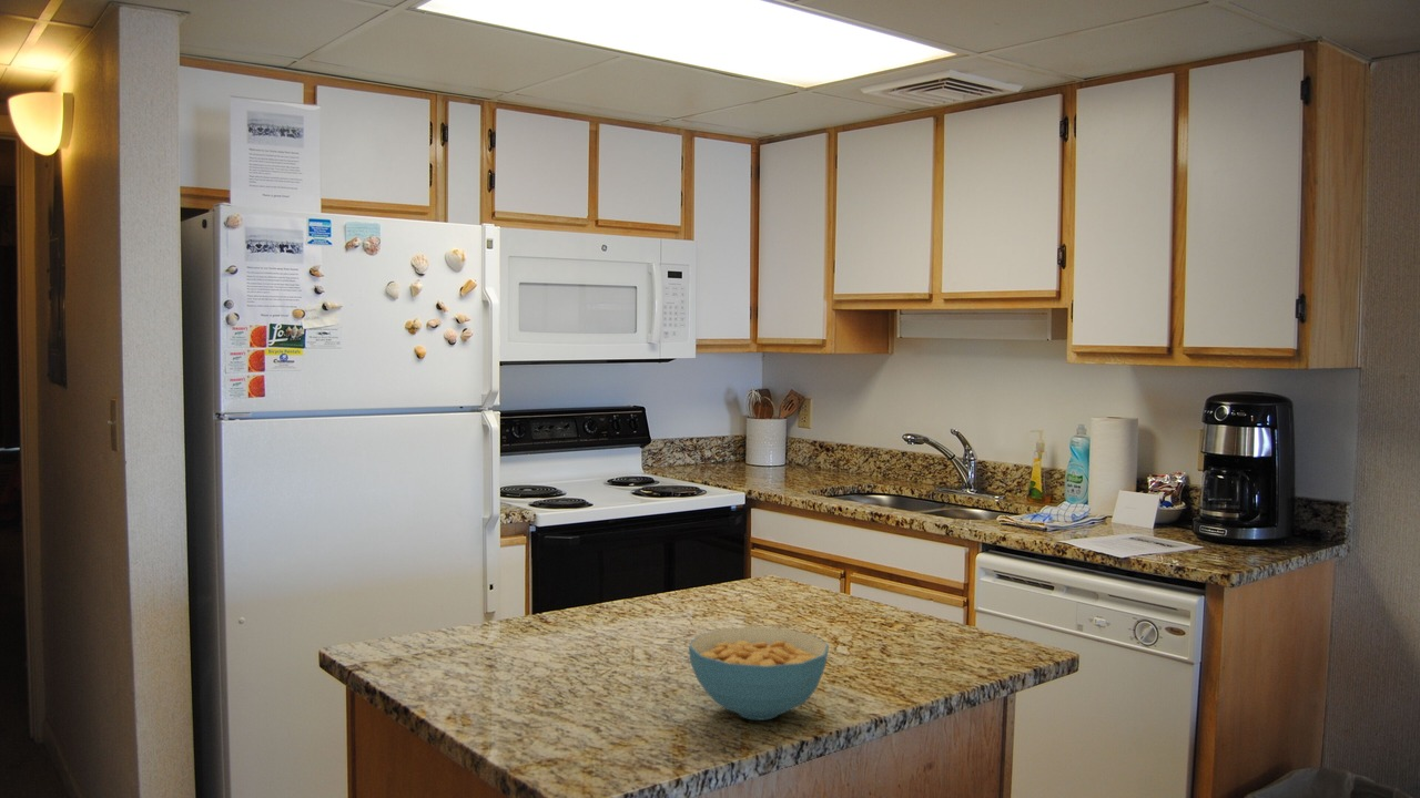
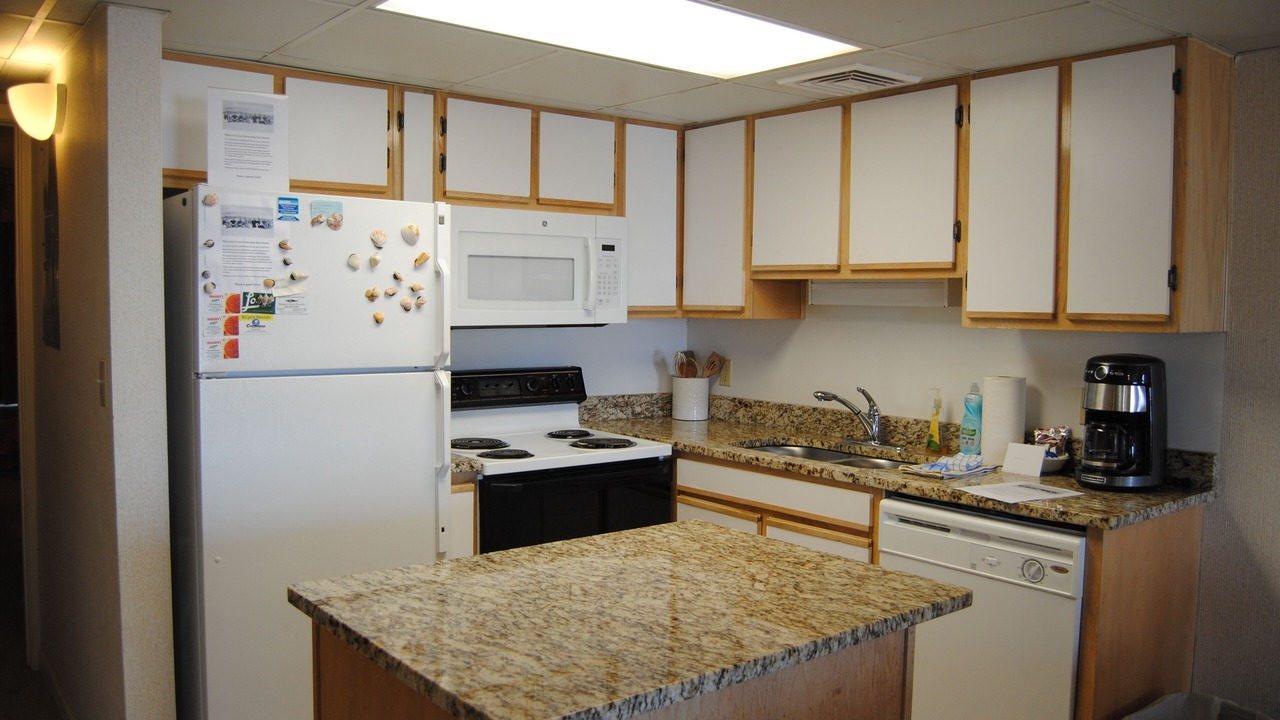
- cereal bowl (758, 678)
